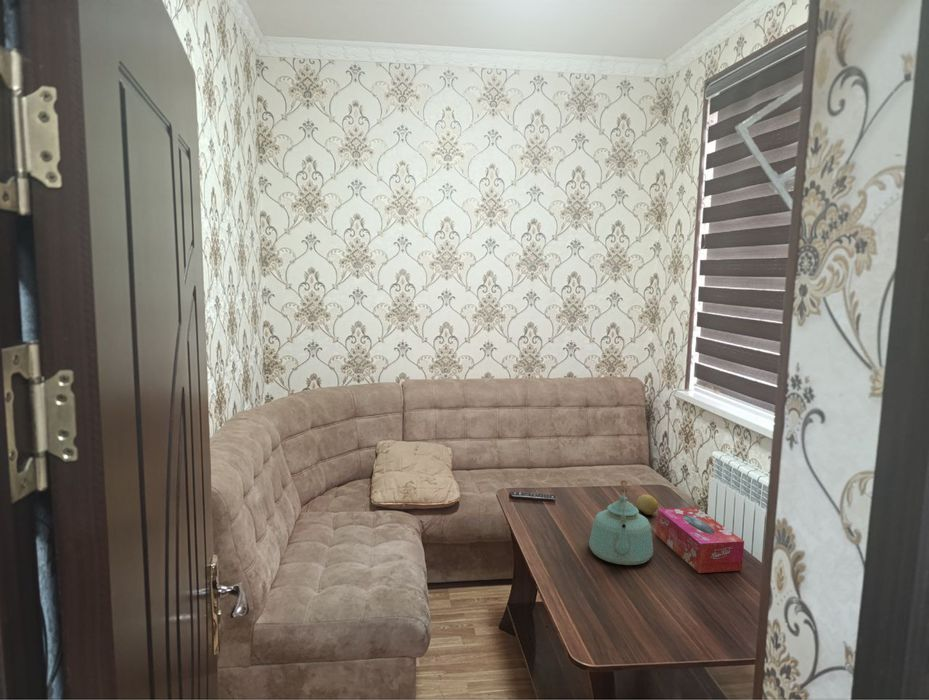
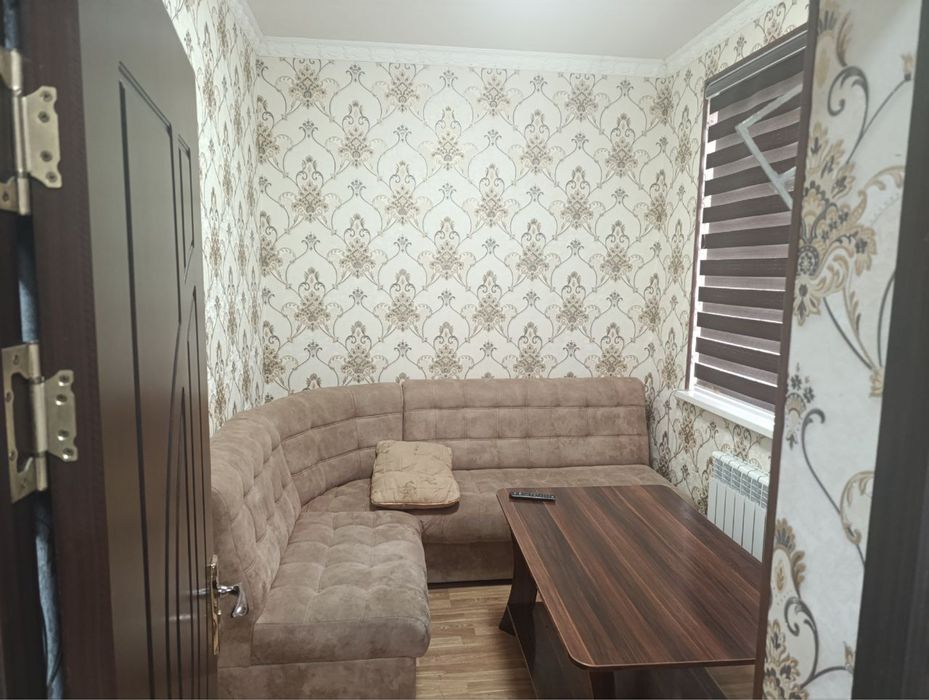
- fruit (647, 504)
- tissue box (697, 537)
- kettle (622, 521)
